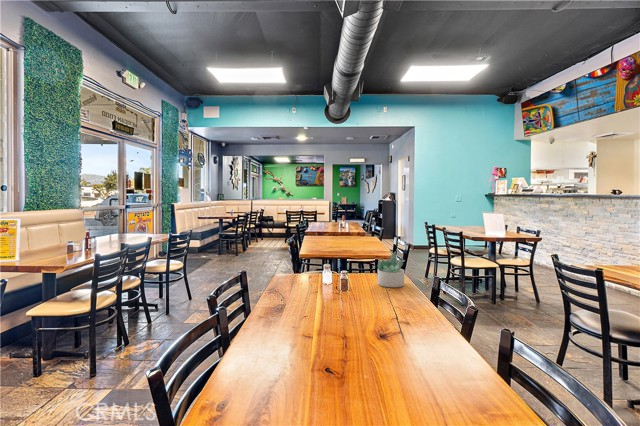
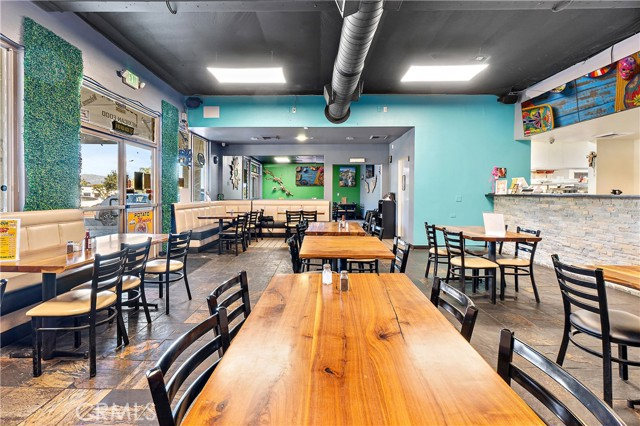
- succulent plant (390, 267)
